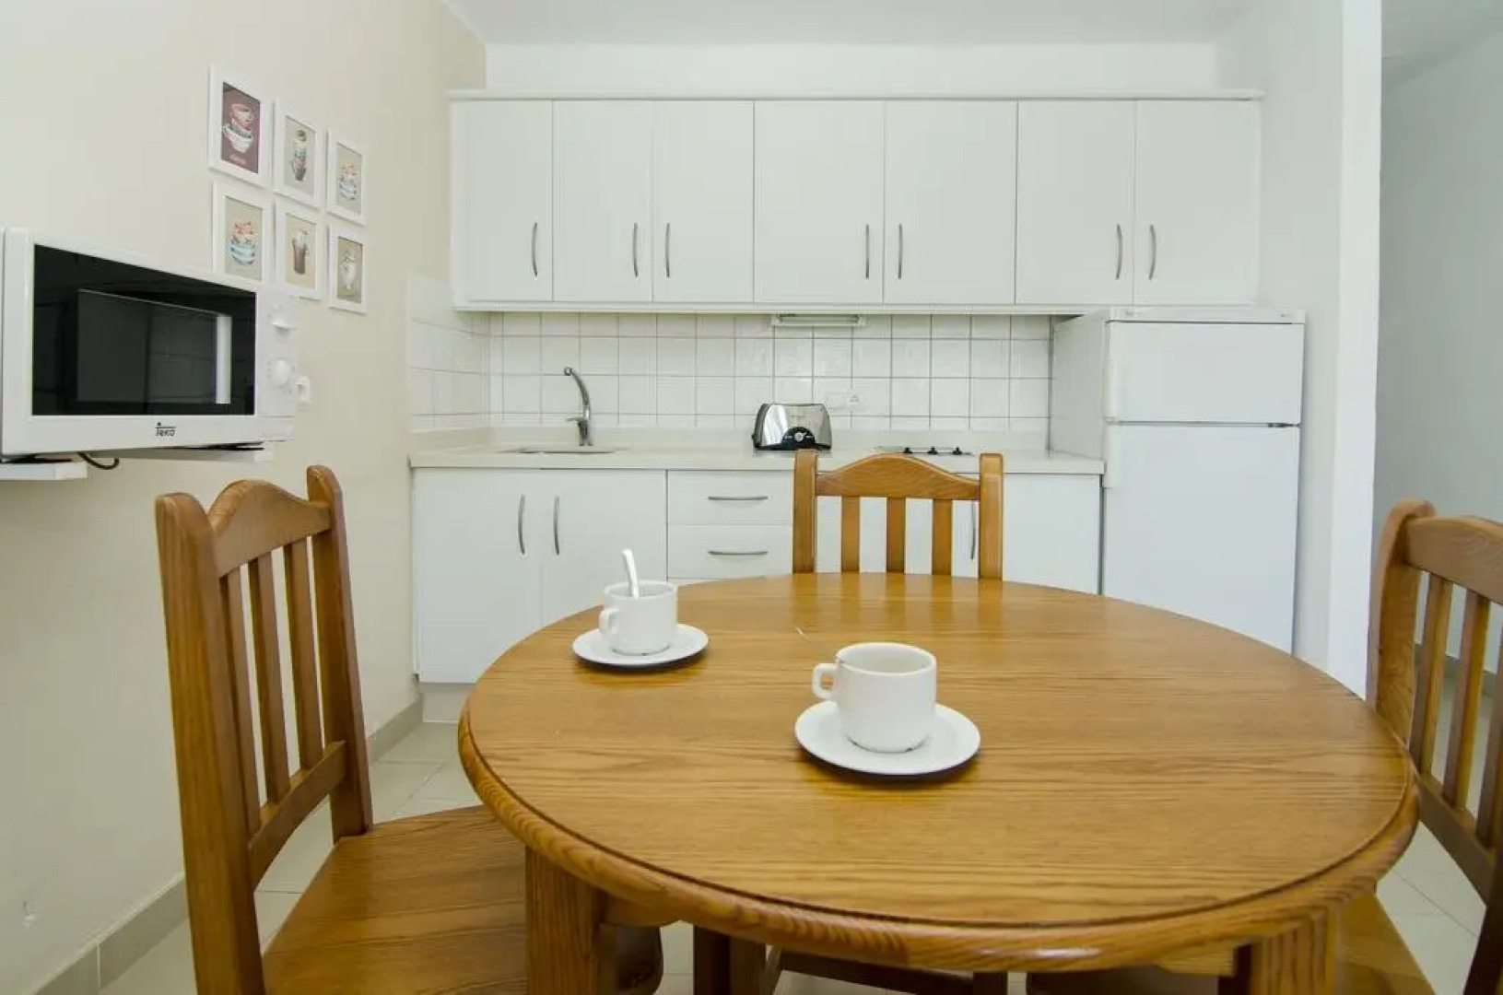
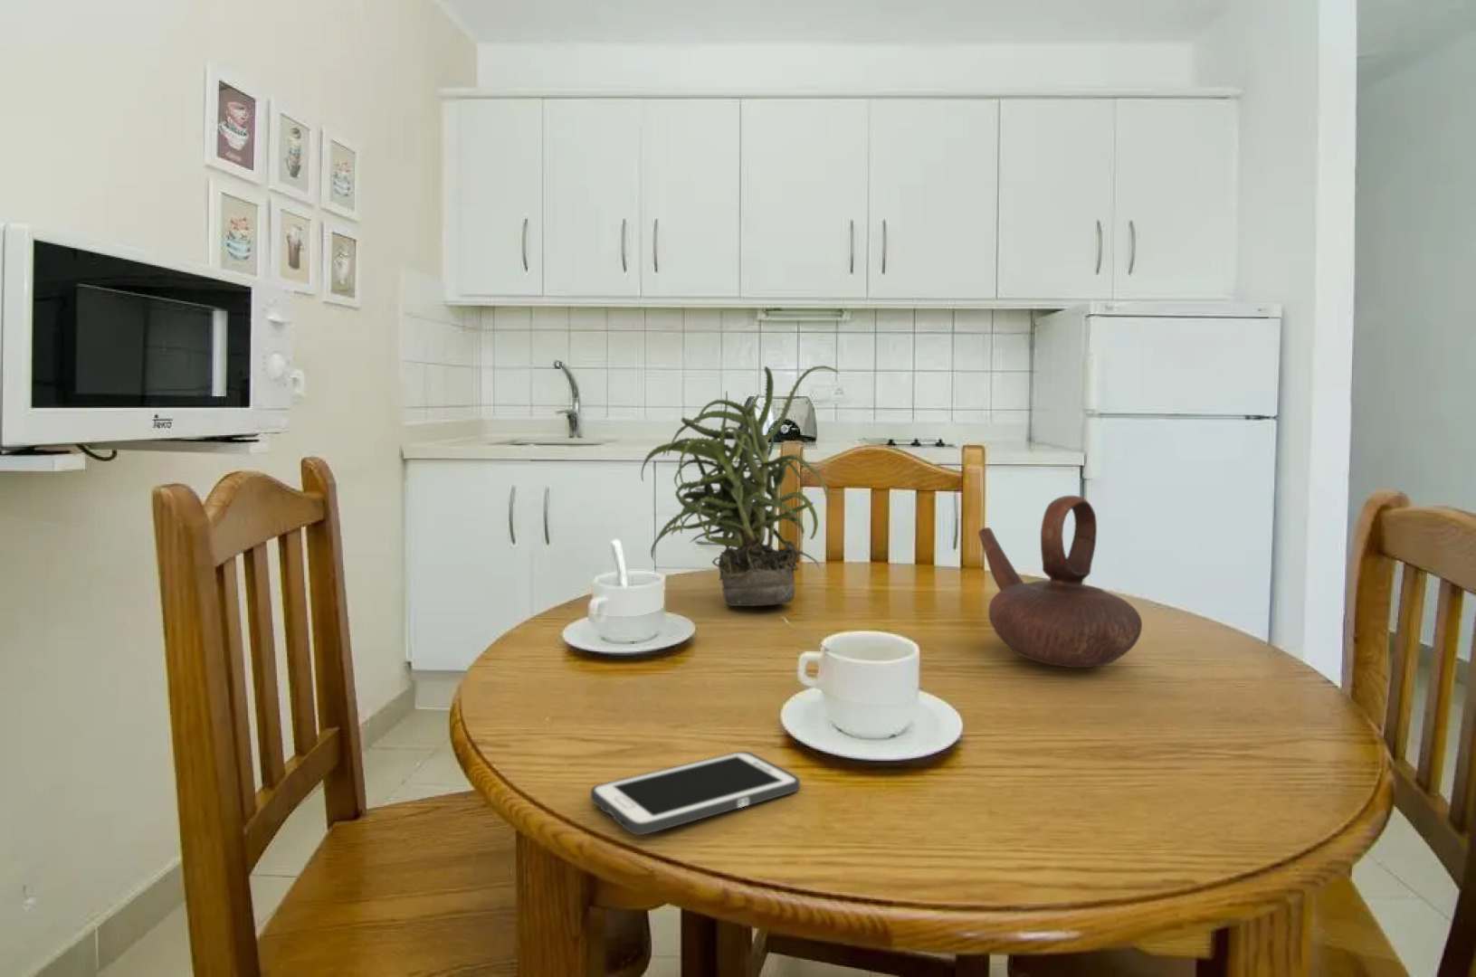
+ cell phone (697, 788)
+ teapot (1045, 574)
+ potted plant (744, 486)
